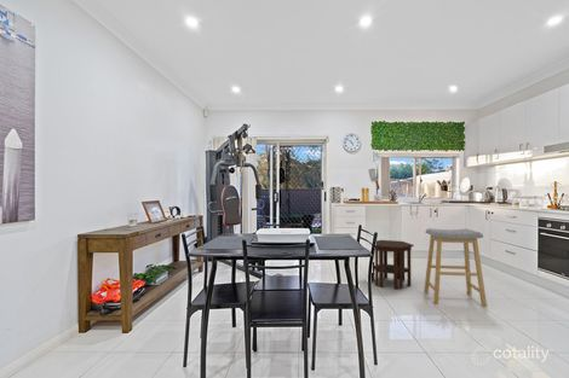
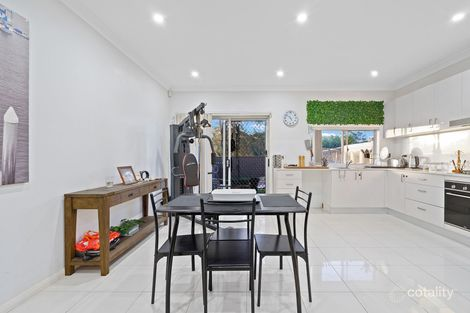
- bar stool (453, 266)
- side table (390, 264)
